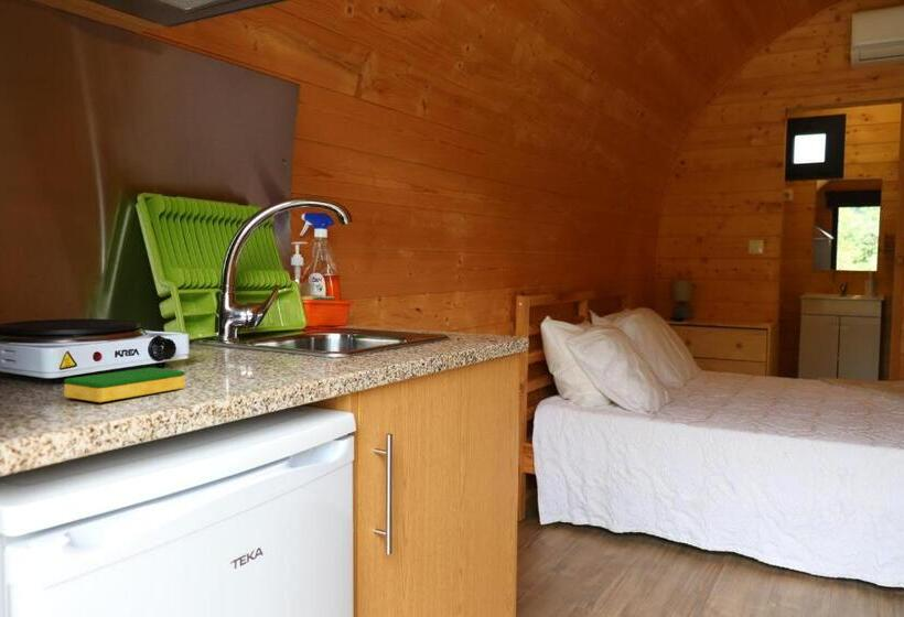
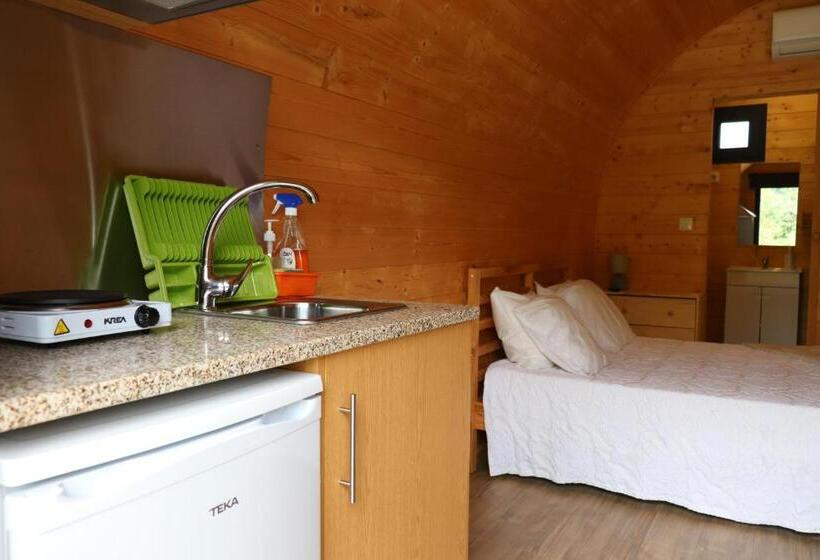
- dish sponge (127, 383)
